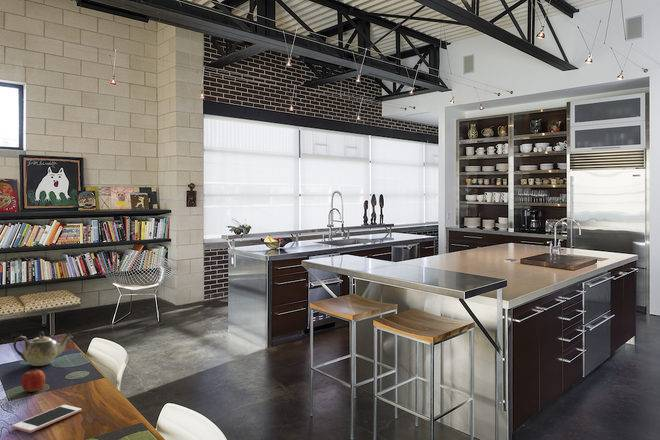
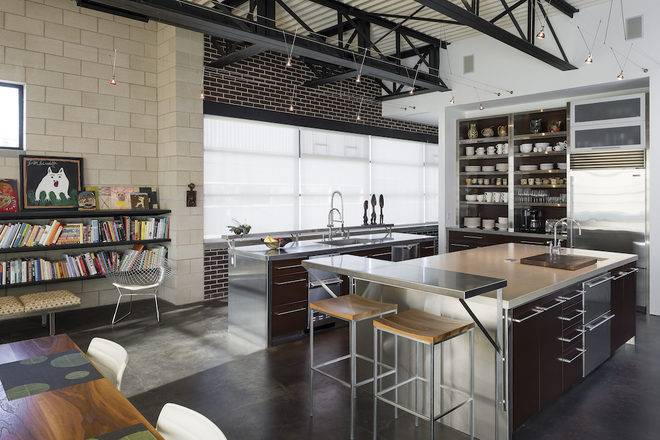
- cell phone (48, 417)
- fruit (33, 379)
- teapot (44, 347)
